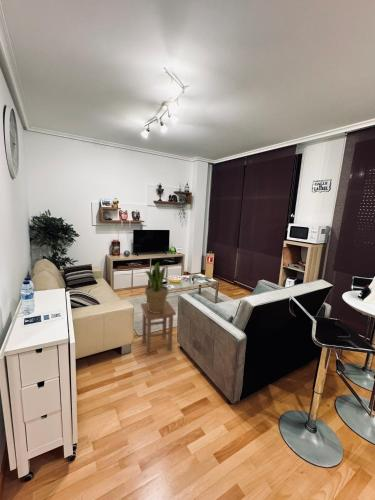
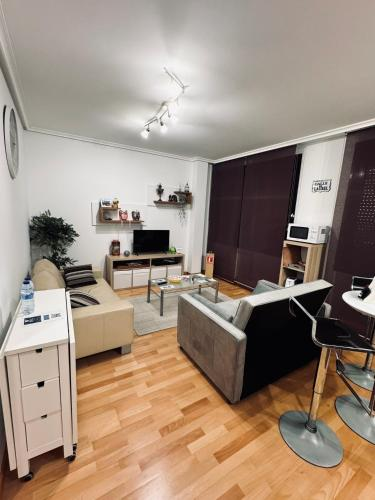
- stool (156, 324)
- potted plant (155, 286)
